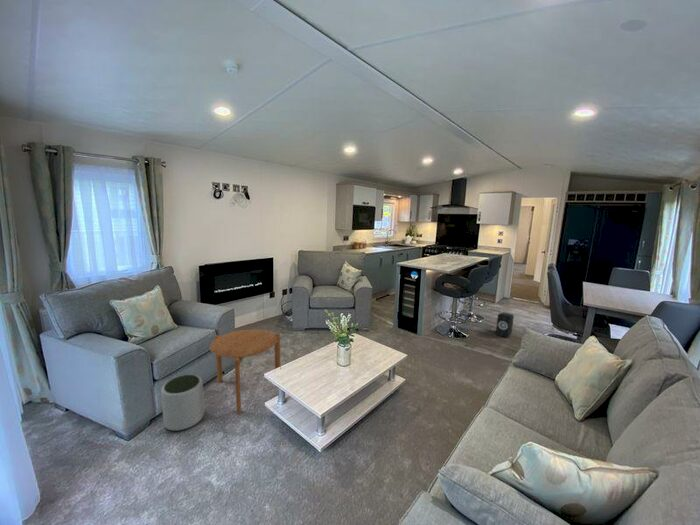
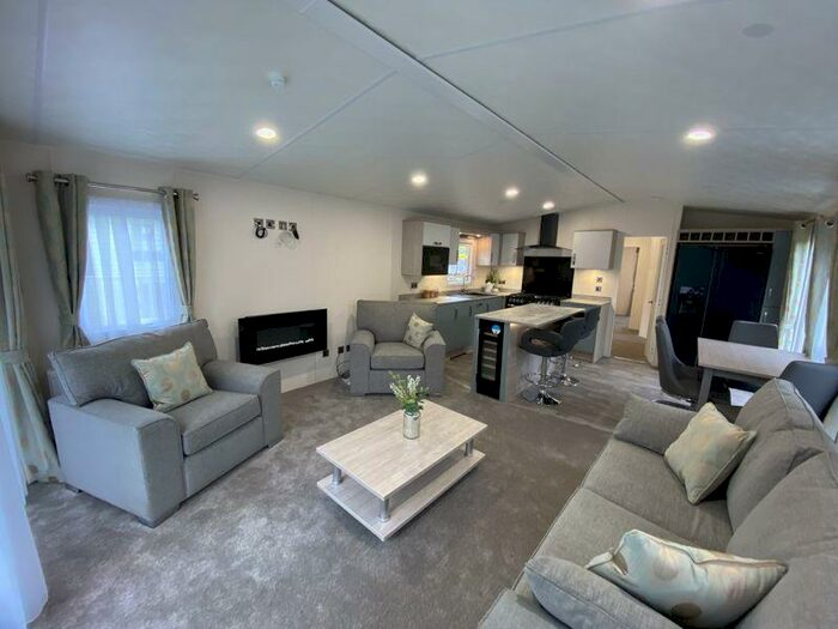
- speaker (504, 323)
- plant pot (183, 401)
- side table (240, 362)
